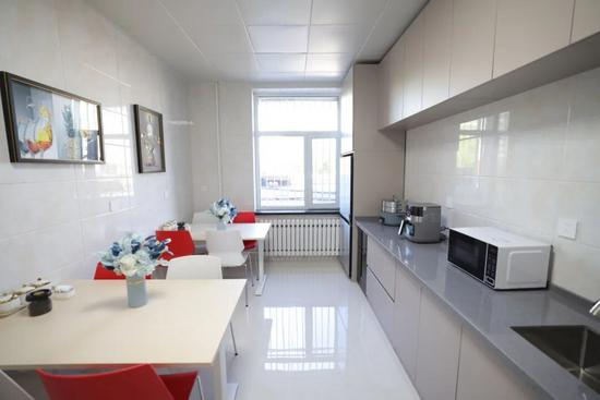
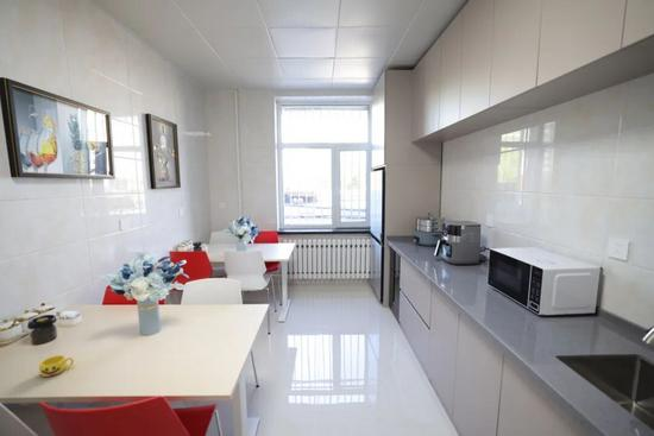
+ cup (57, 365)
